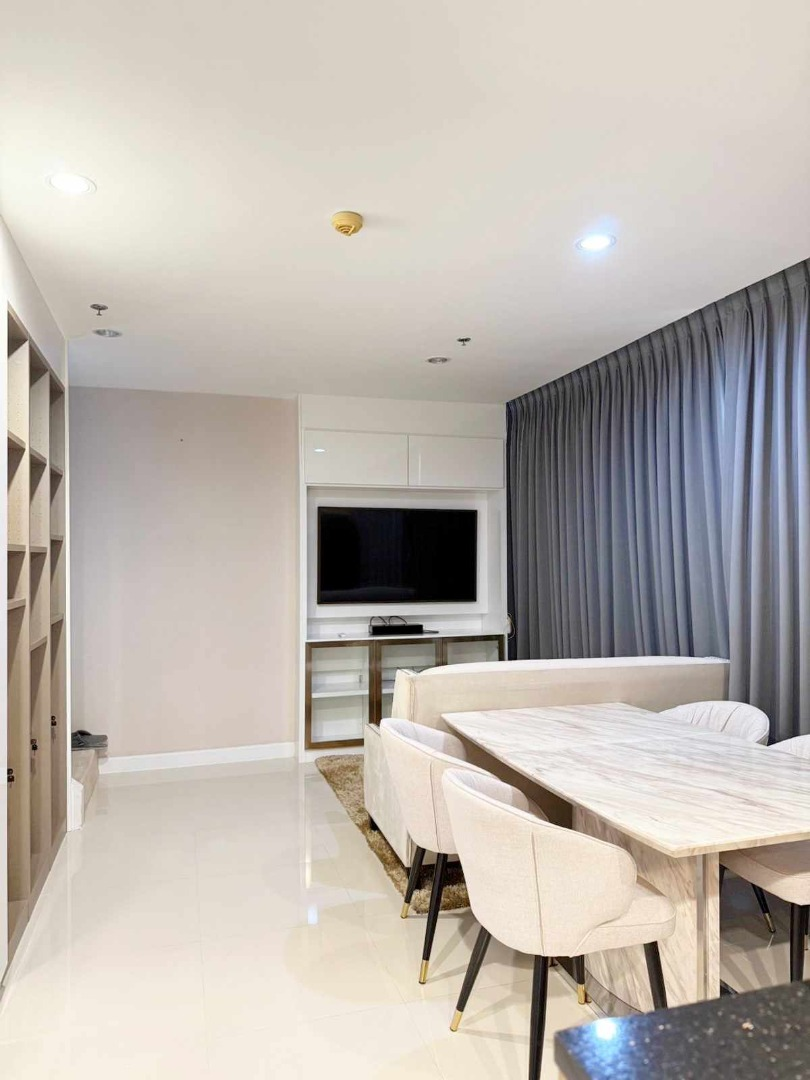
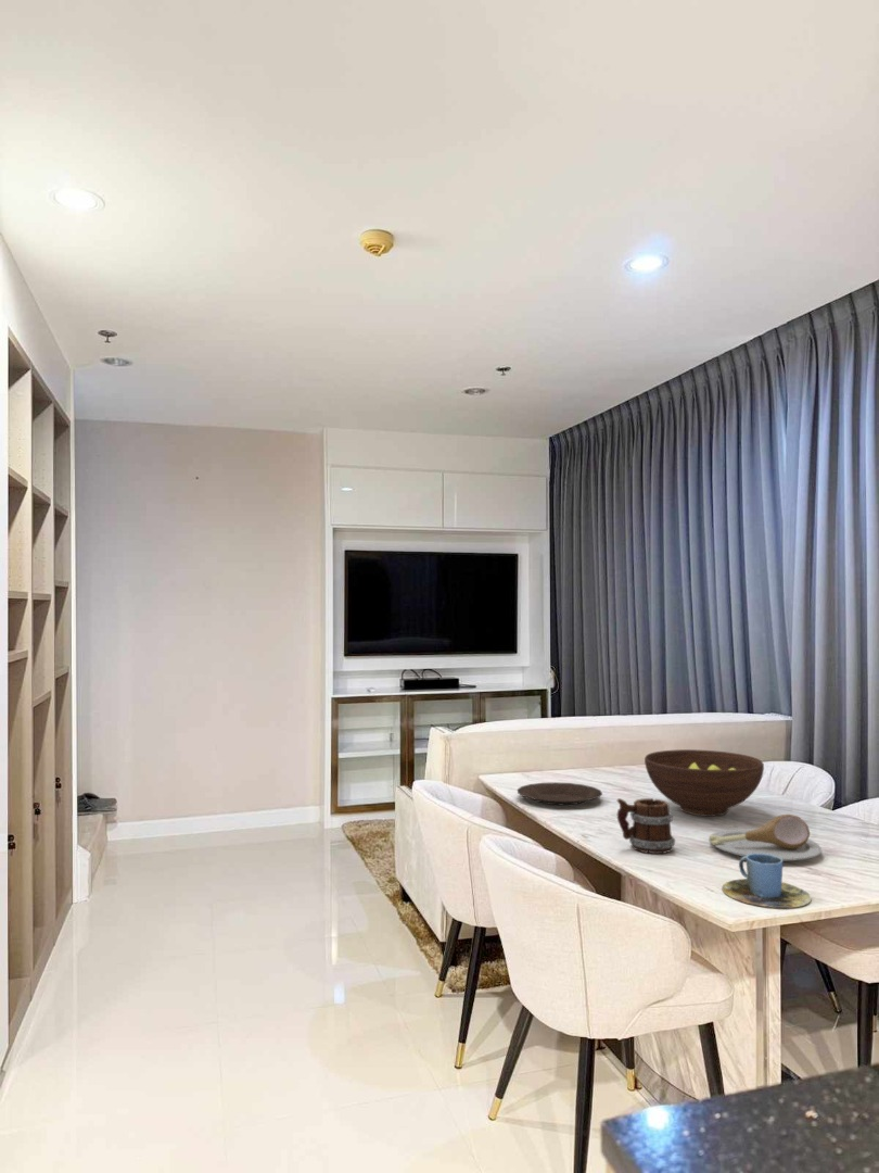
+ plate (559, 795)
+ plate (762, 831)
+ cup (765, 874)
+ mug (646, 822)
+ fruit bowl (703, 785)
